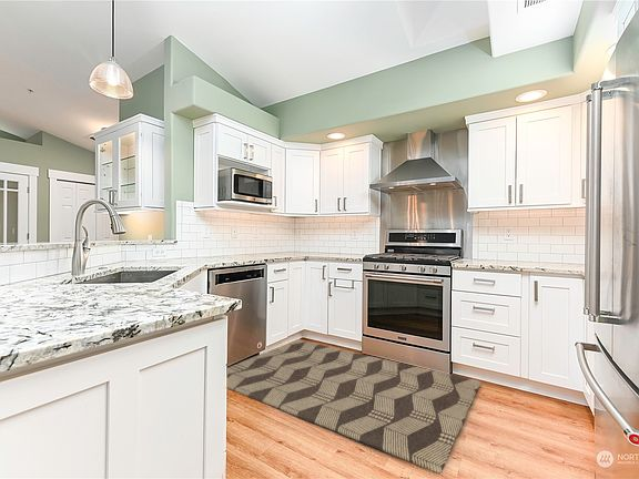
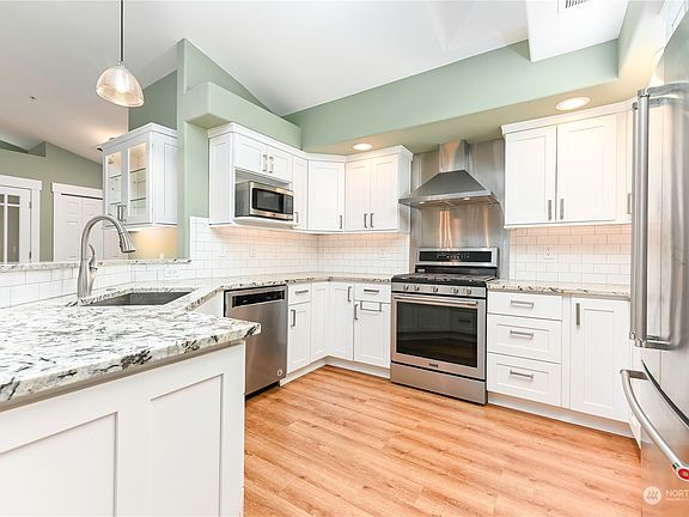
- rug (341, 379)
